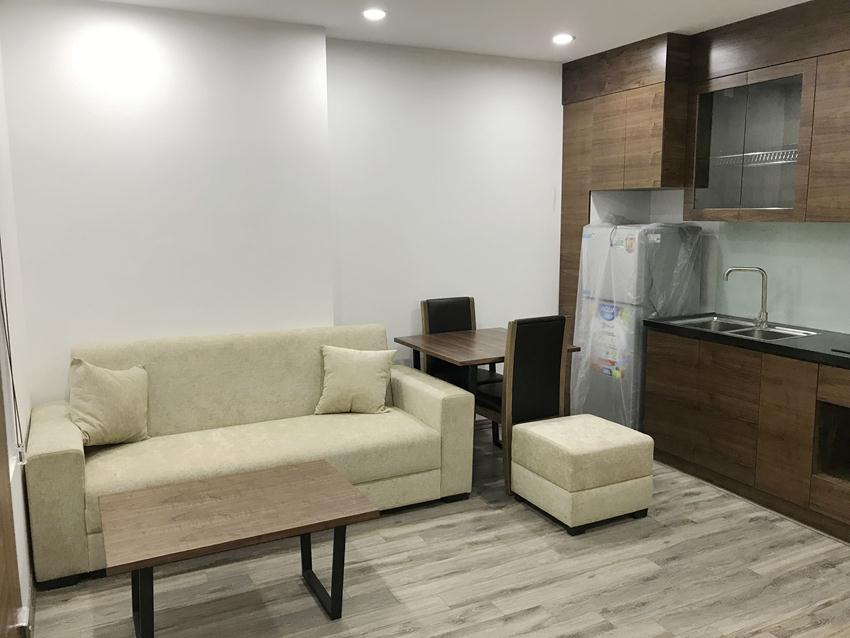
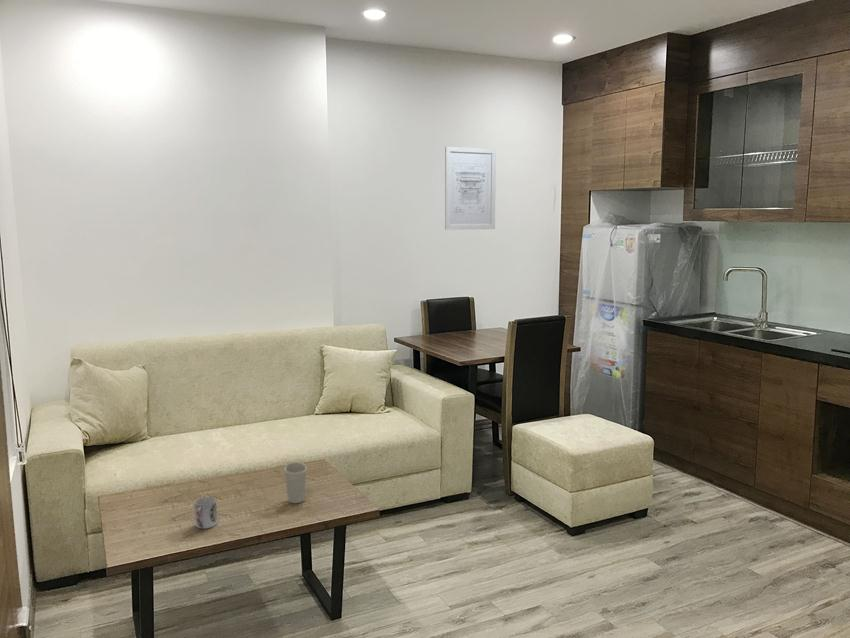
+ cup (203, 514)
+ cup (295, 483)
+ wall art (470, 189)
